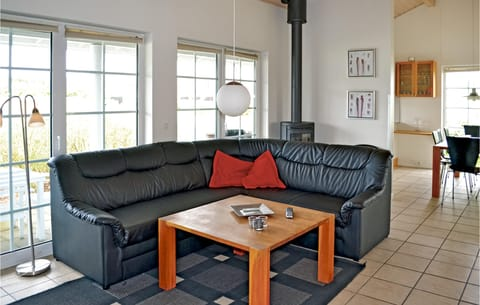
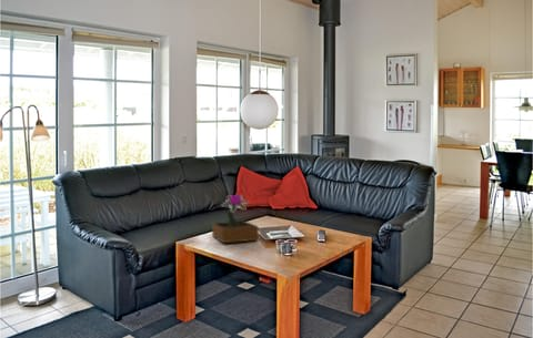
+ potted flower (233, 217)
